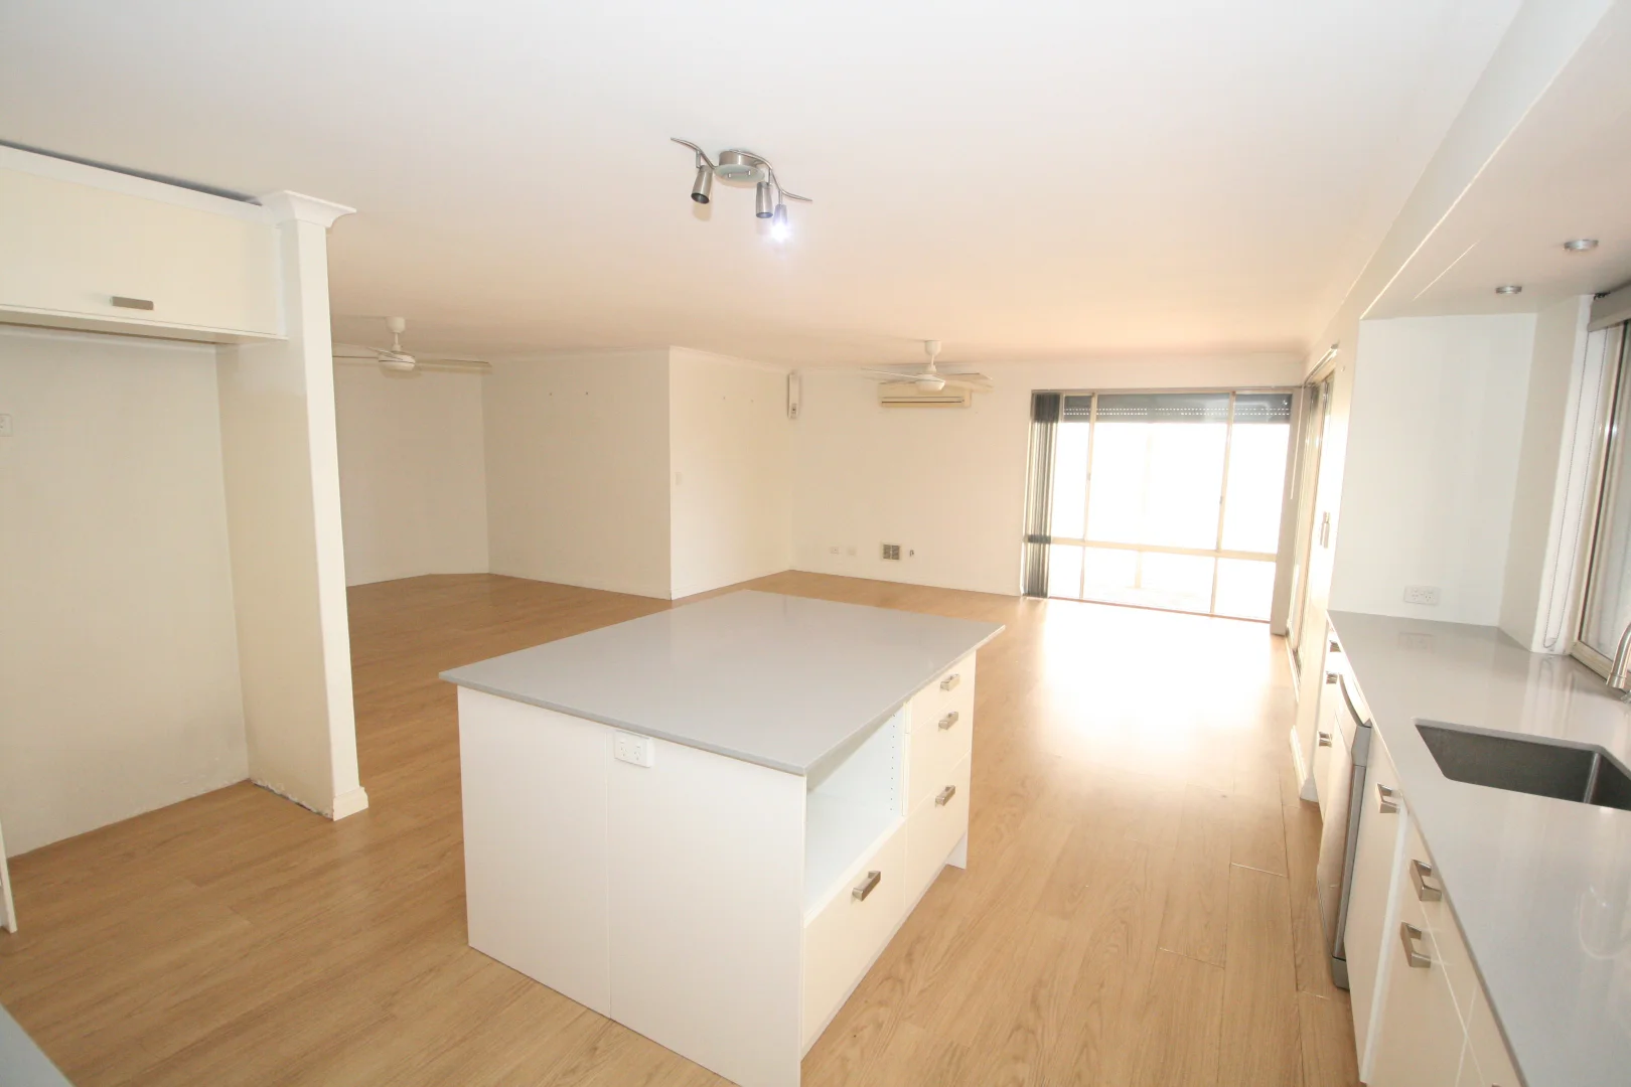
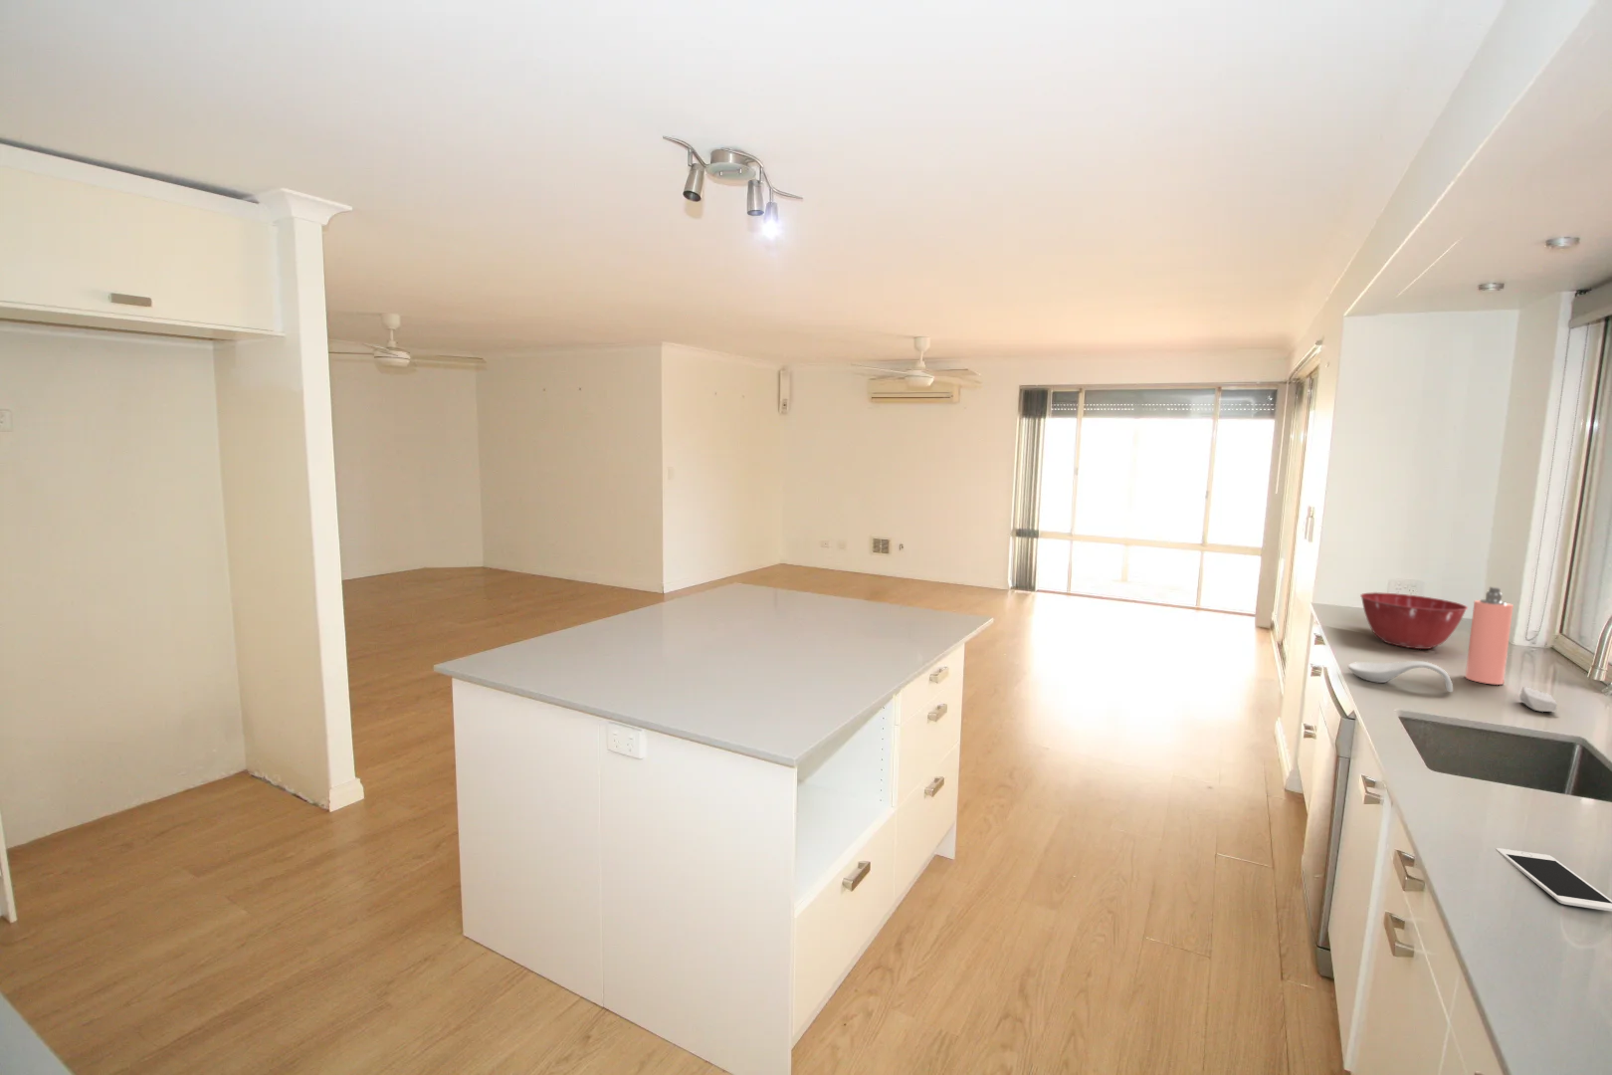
+ spoon rest (1399, 671)
+ soap bar (1538, 698)
+ mixing bowl (1409, 623)
+ spray bottle (1490, 633)
+ cell phone (1554, 878)
